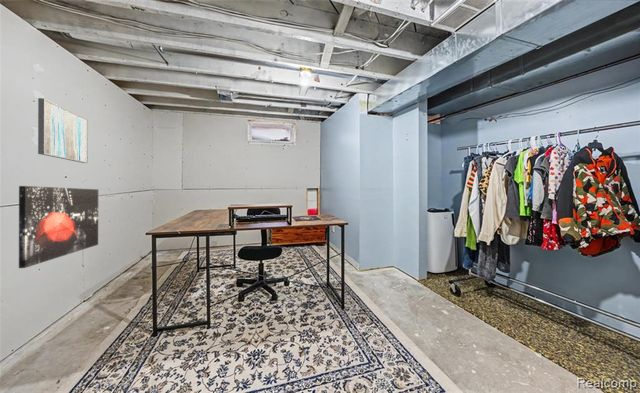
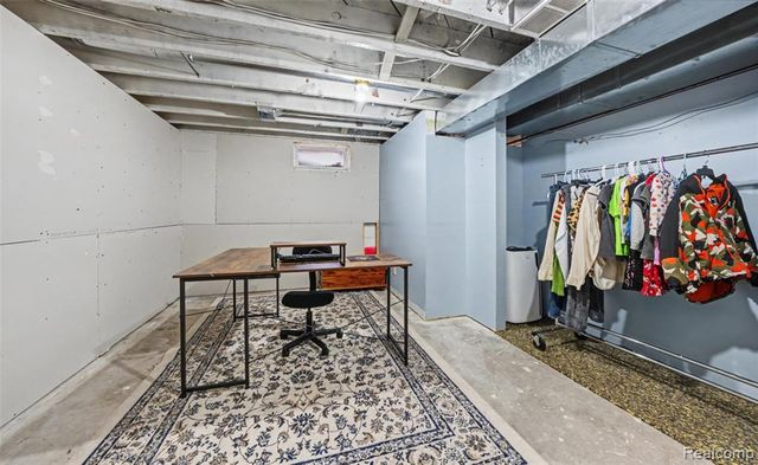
- wall art (66, 221)
- wall art (66, 134)
